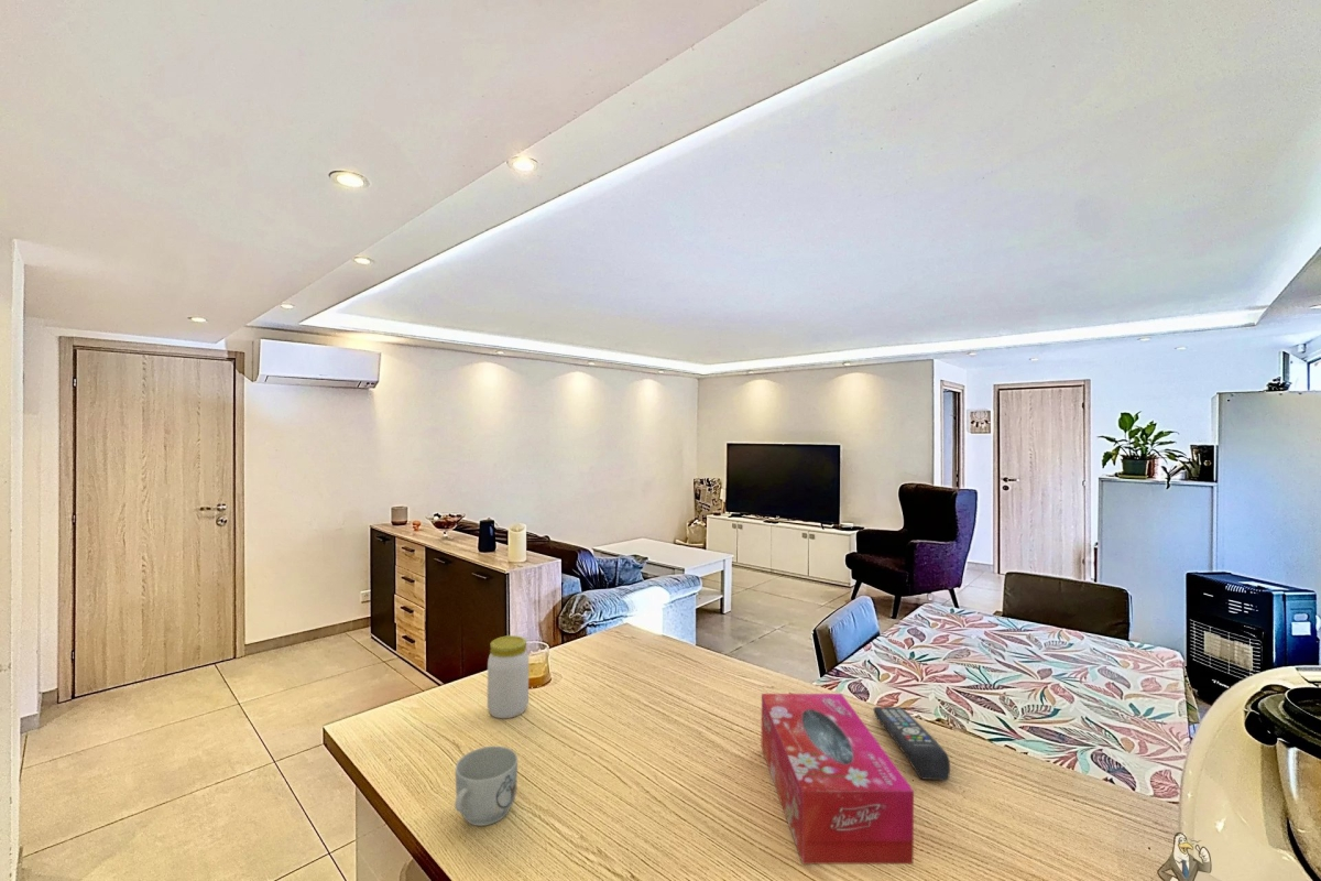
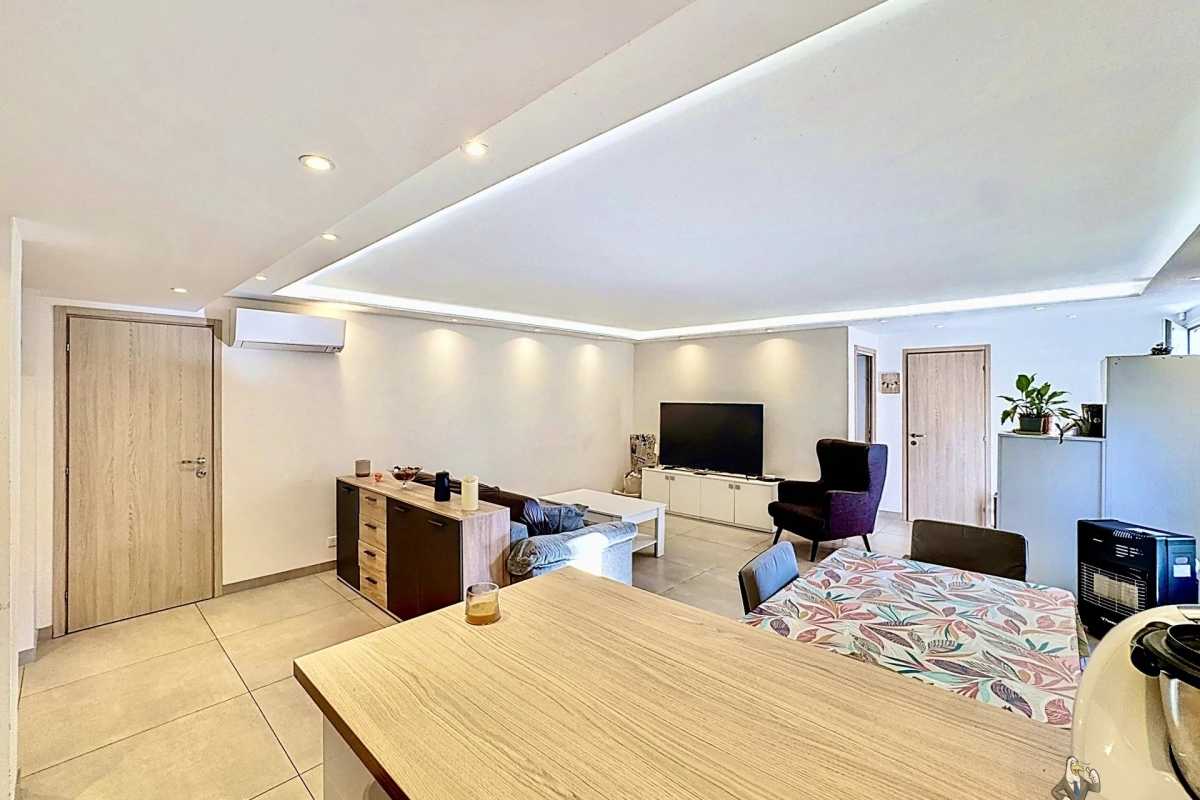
- remote control (908, 736)
- jar (507, 675)
- tissue box (825, 764)
- mug (481, 791)
